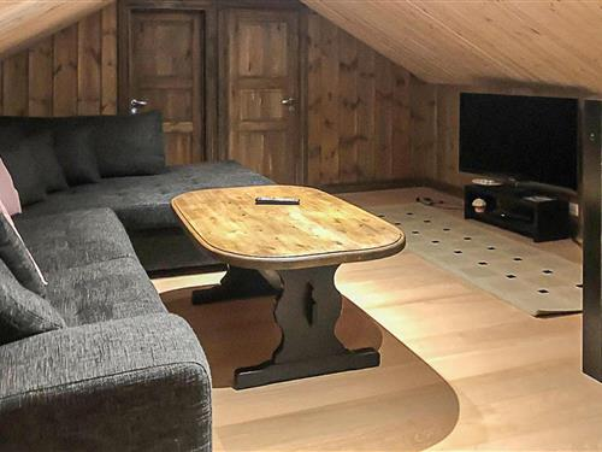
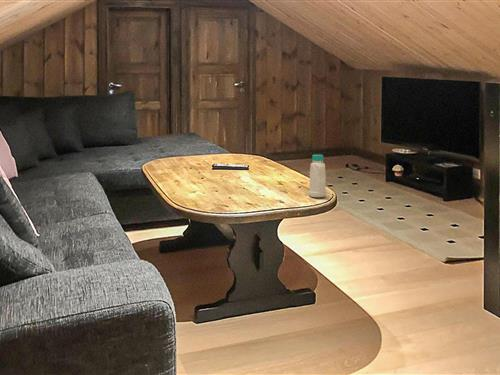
+ bottle (317, 175)
